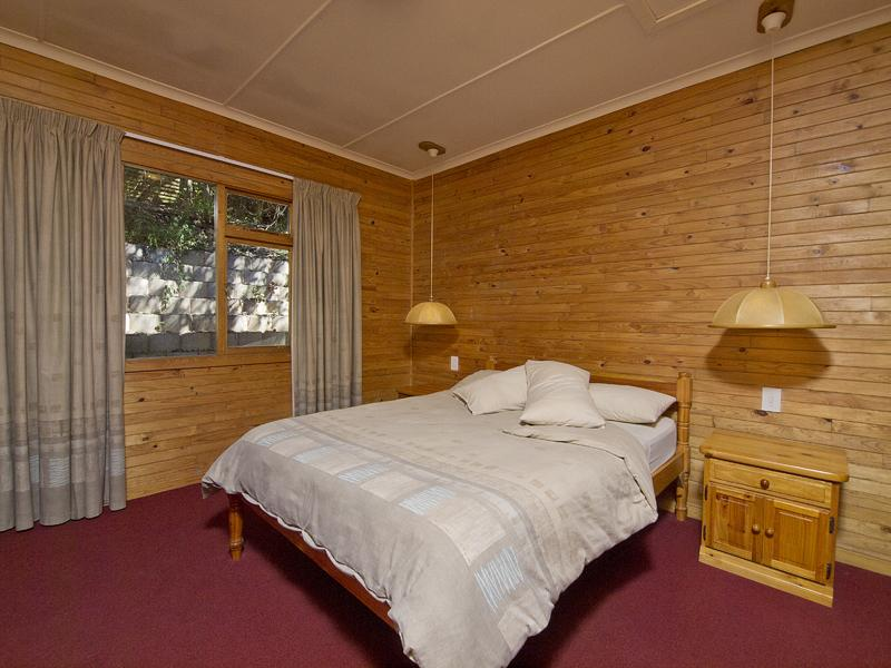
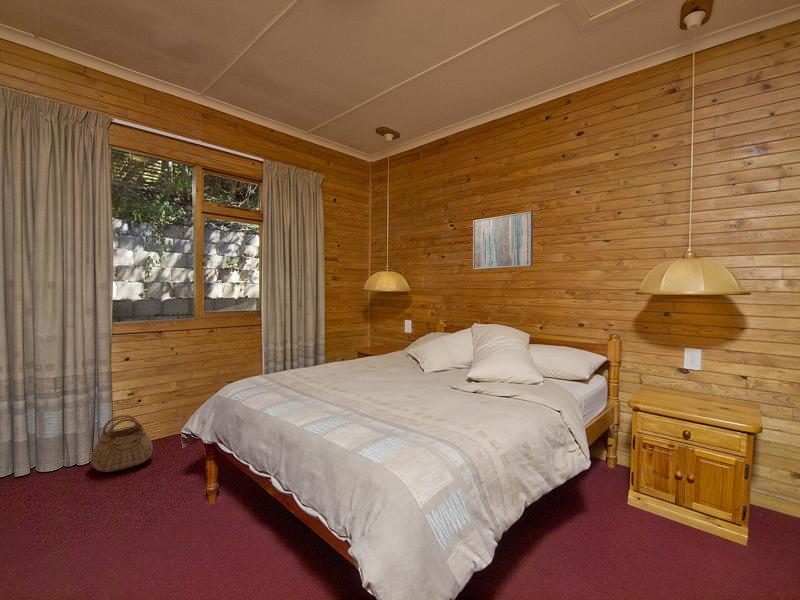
+ wall art (501, 242)
+ basket (122, 440)
